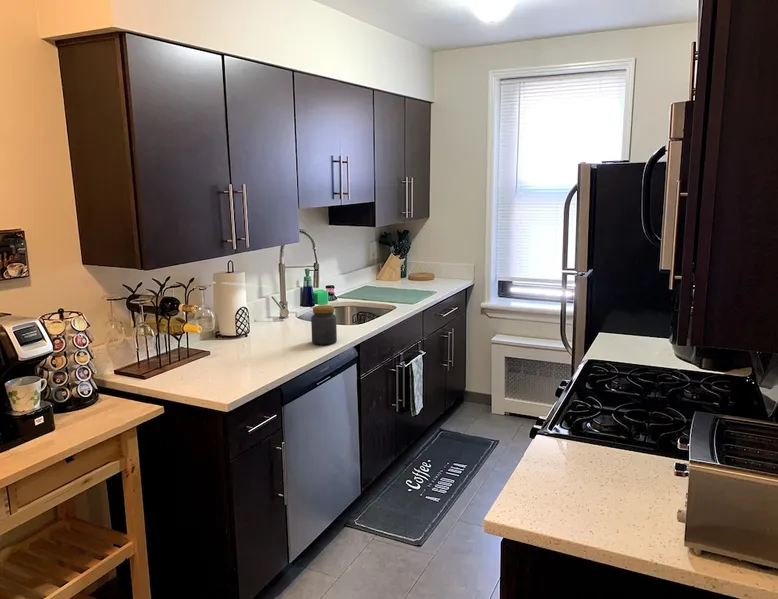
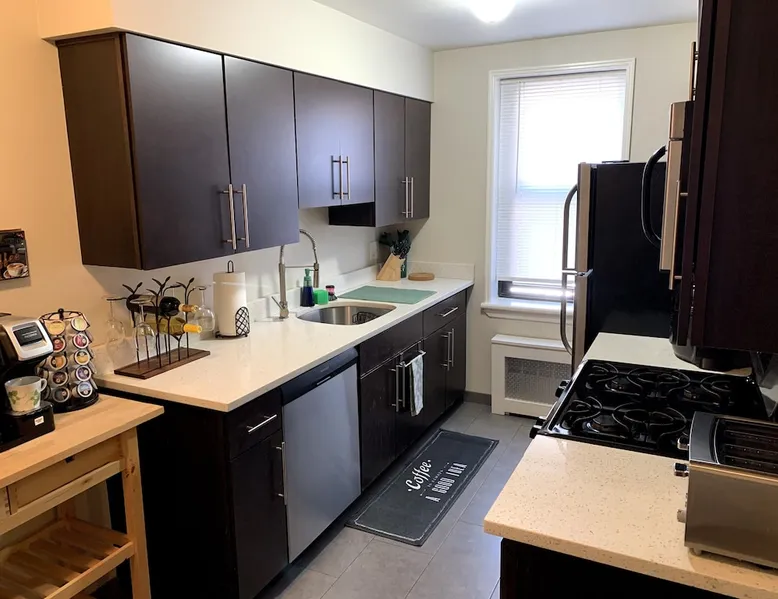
- jar (323, 324)
